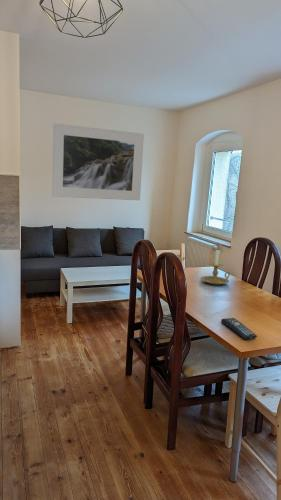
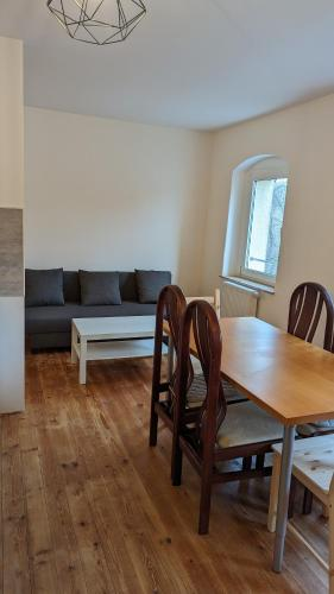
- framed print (99, 164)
- candle holder (216, 265)
- remote control (237, 327)
